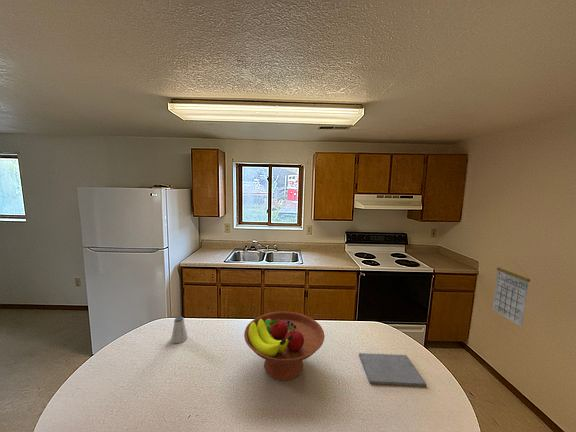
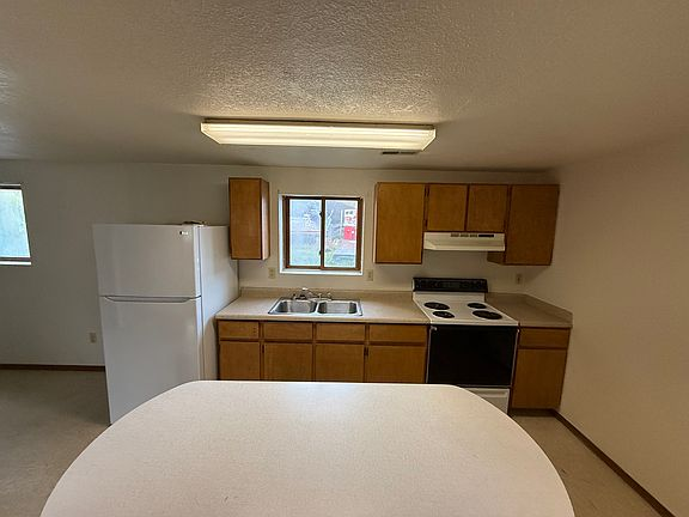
- fruit bowl (284, 342)
- saltshaker (179, 328)
- notepad (389, 368)
- calendar (510, 290)
